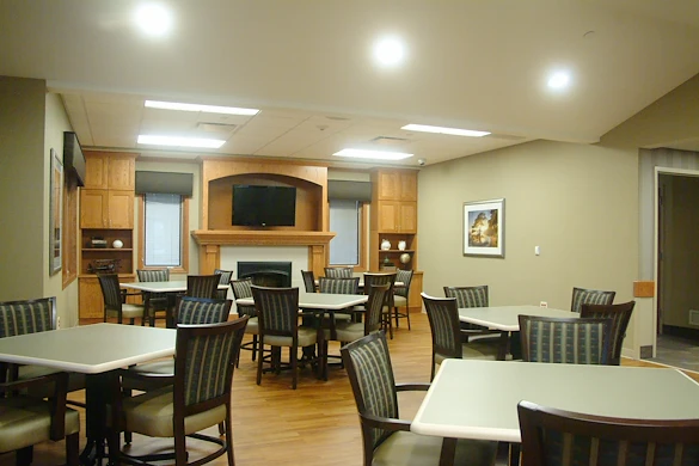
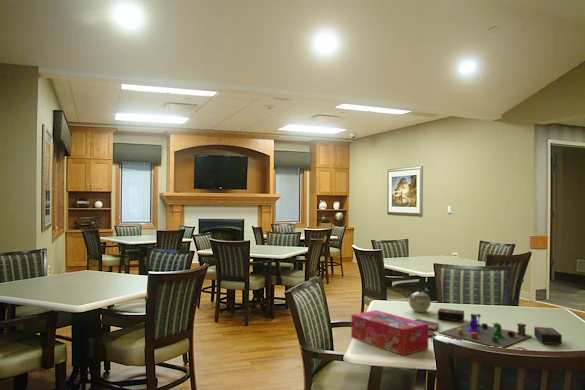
+ tissue box (388, 331)
+ teapot (418, 299)
+ board game (475, 326)
